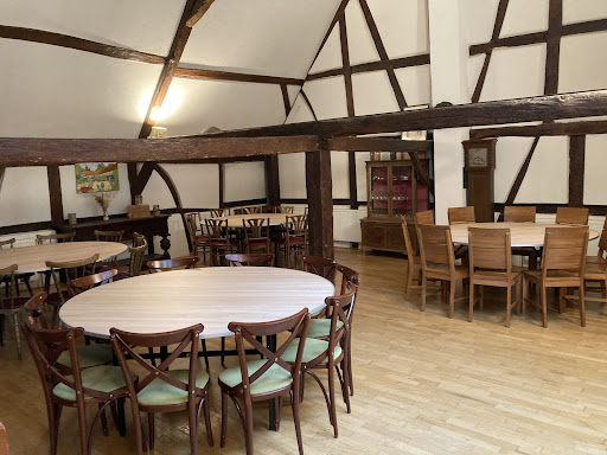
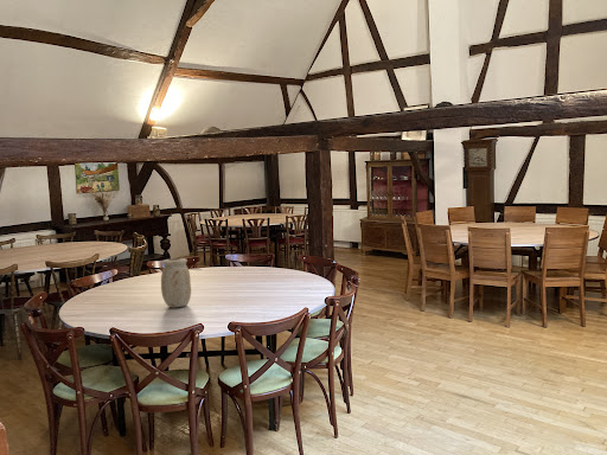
+ vase (175, 282)
